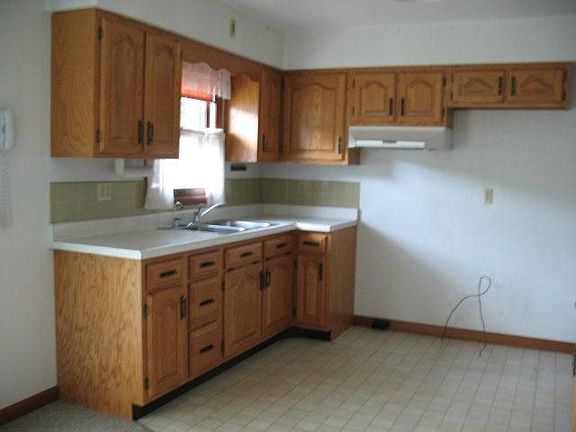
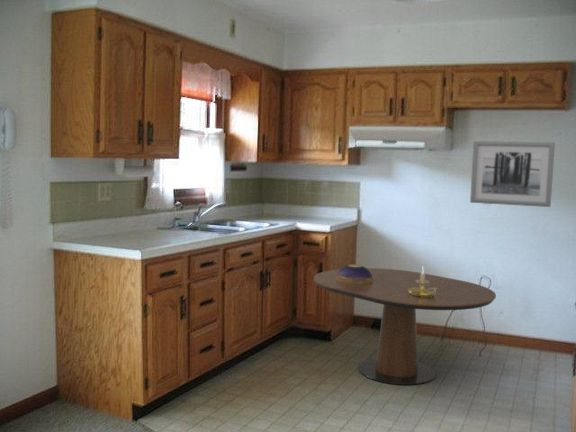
+ wall art (511, 173)
+ candle holder (424, 280)
+ dining table (405, 325)
+ decorative bowl (354, 271)
